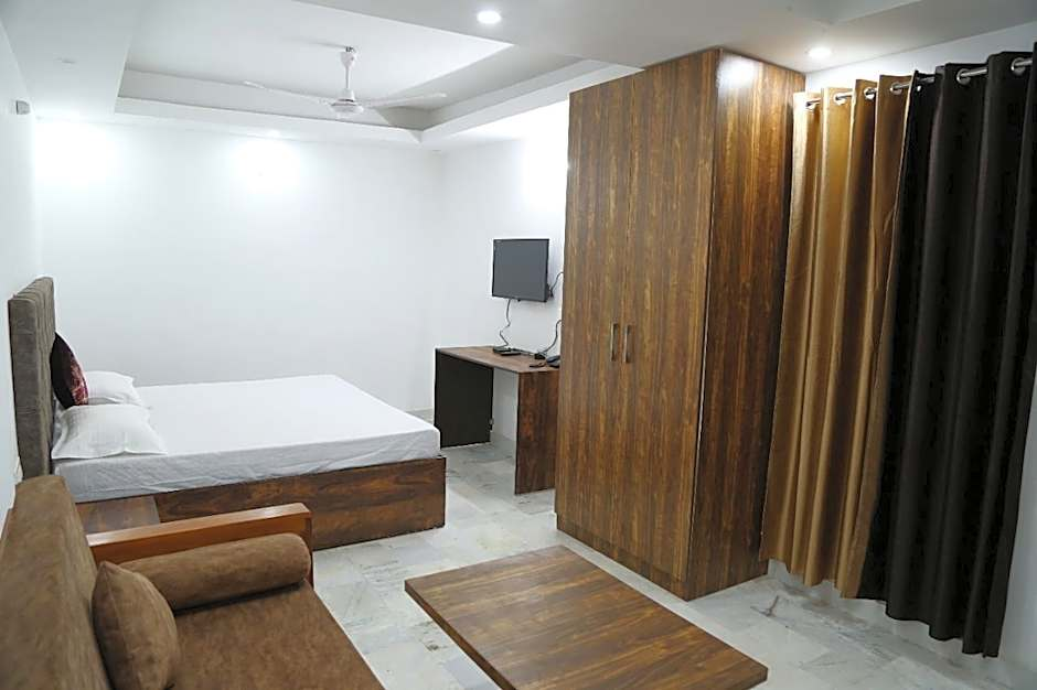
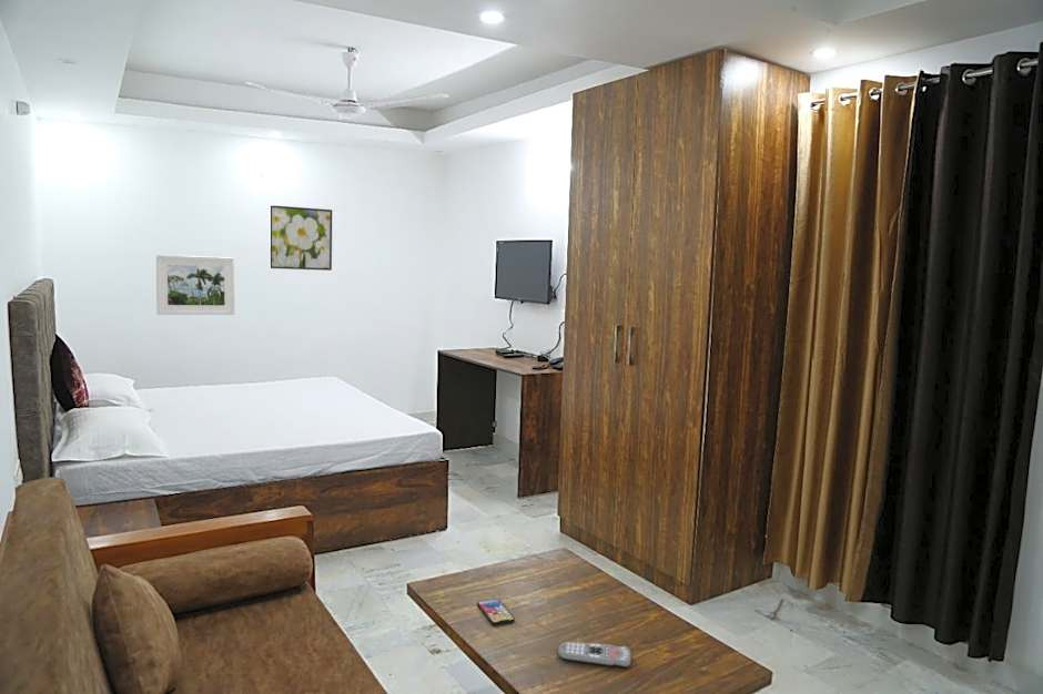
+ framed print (301, 238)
+ smartphone (495, 611)
+ remote control (594, 653)
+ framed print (196, 285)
